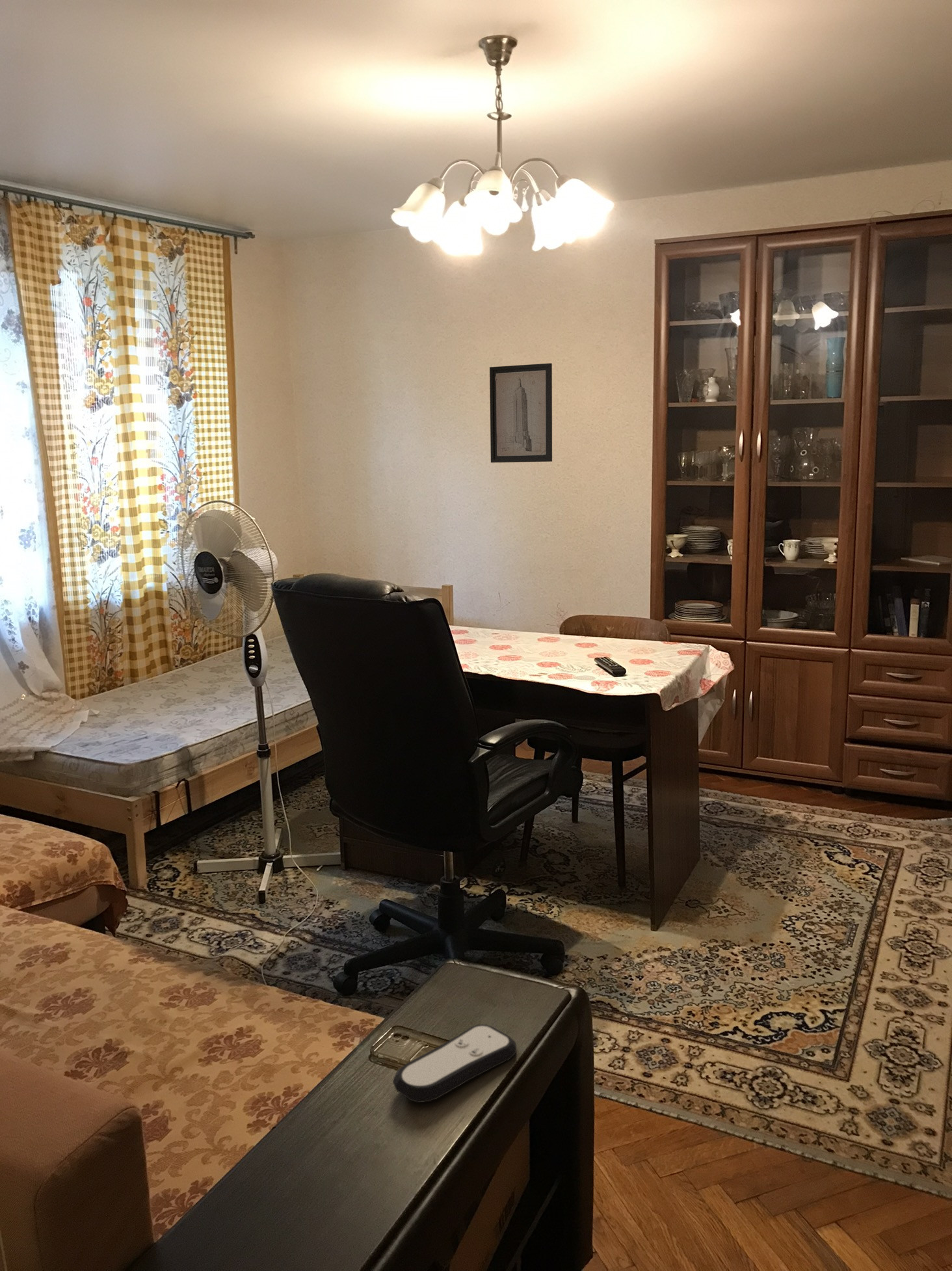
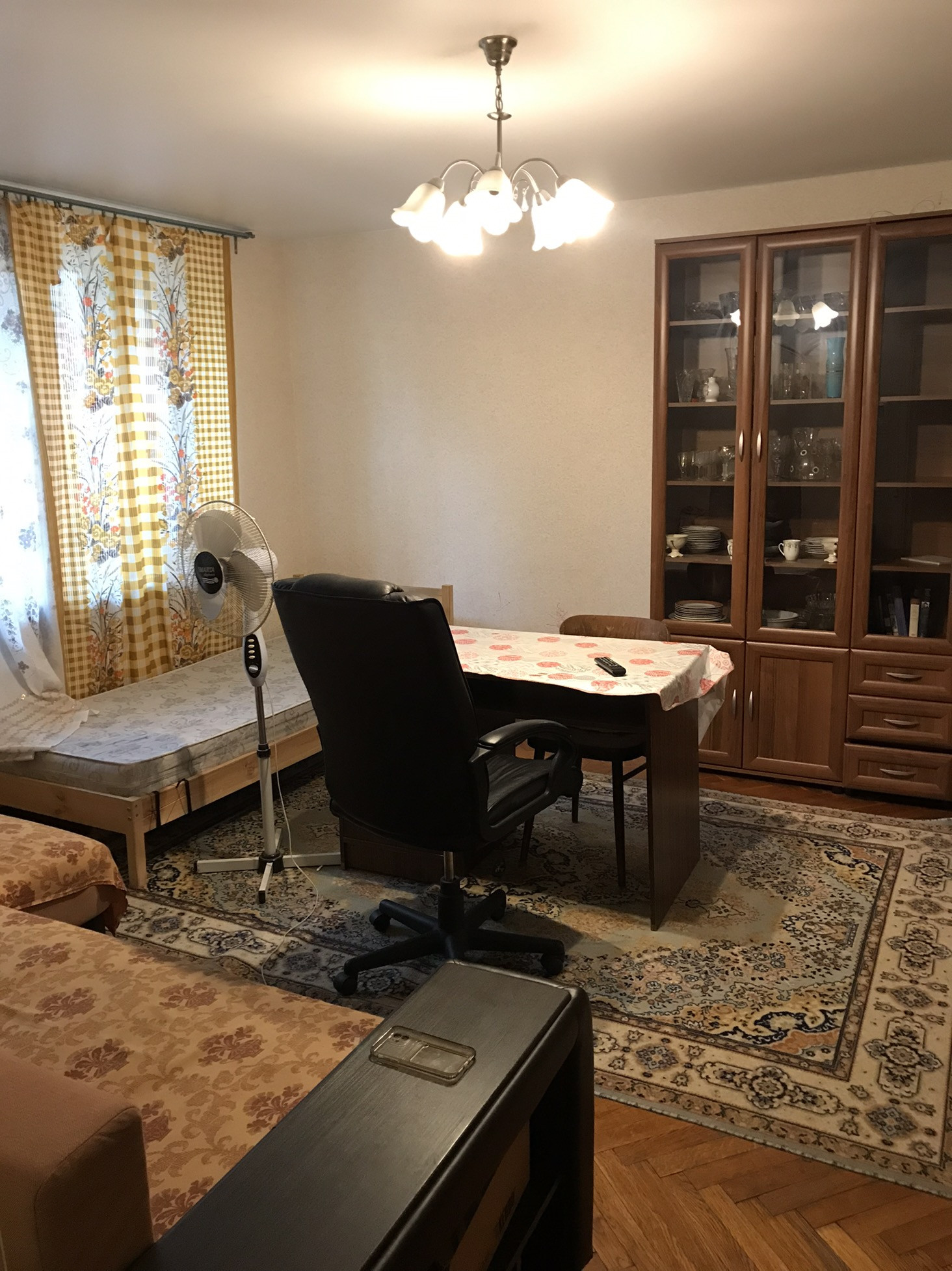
- wall art (520, 414)
- remote control (455, 1062)
